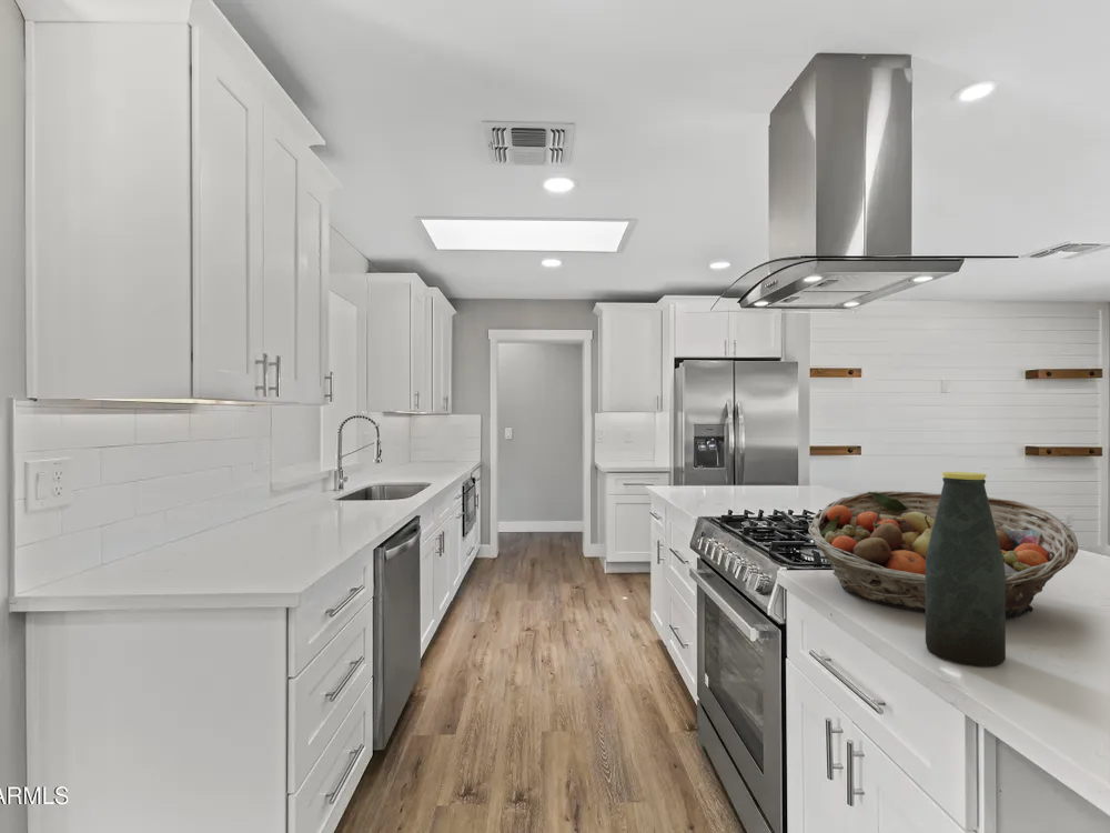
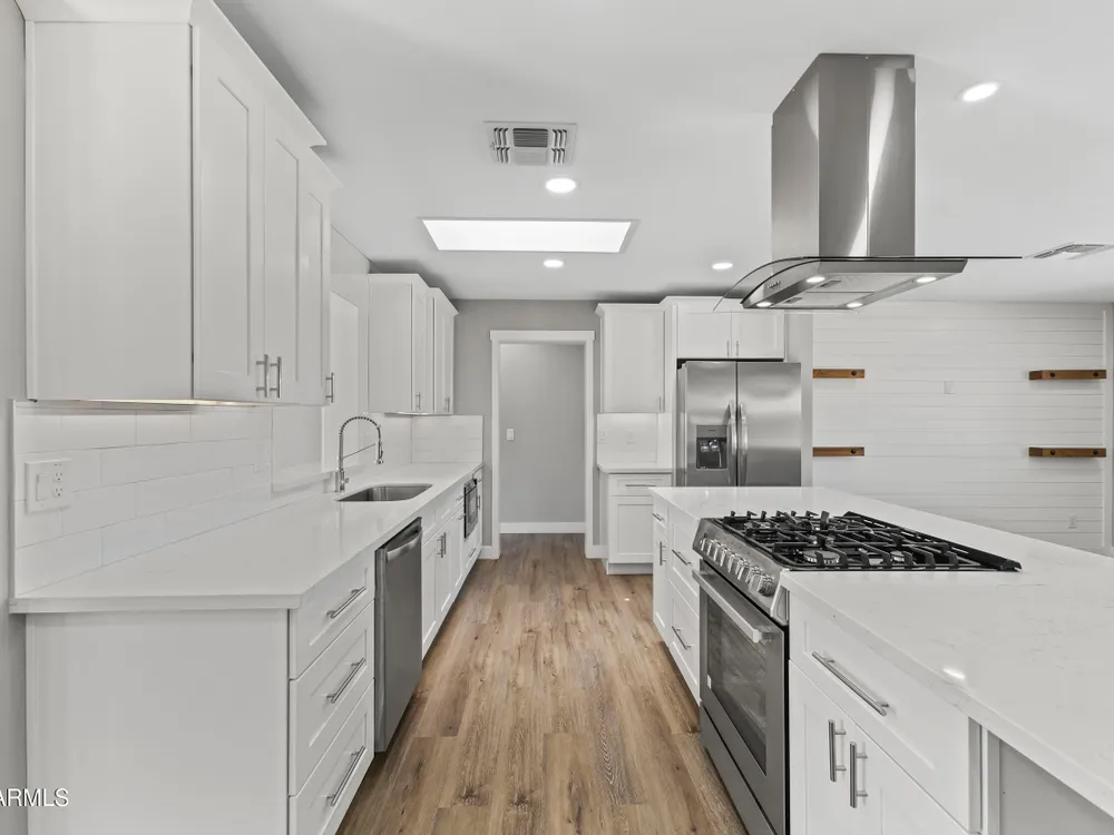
- bottle (963, 563)
- fruit basket (927, 546)
